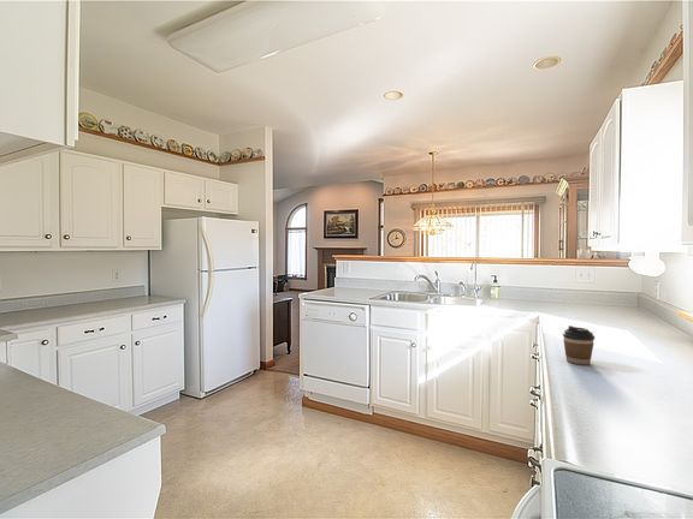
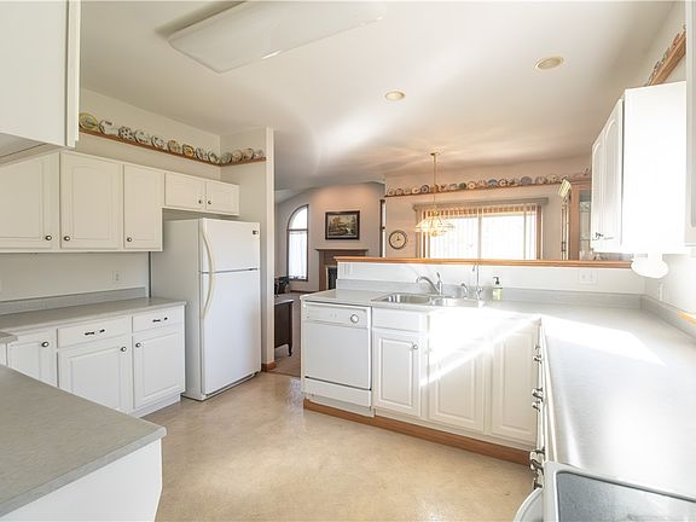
- coffee cup (578, 344)
